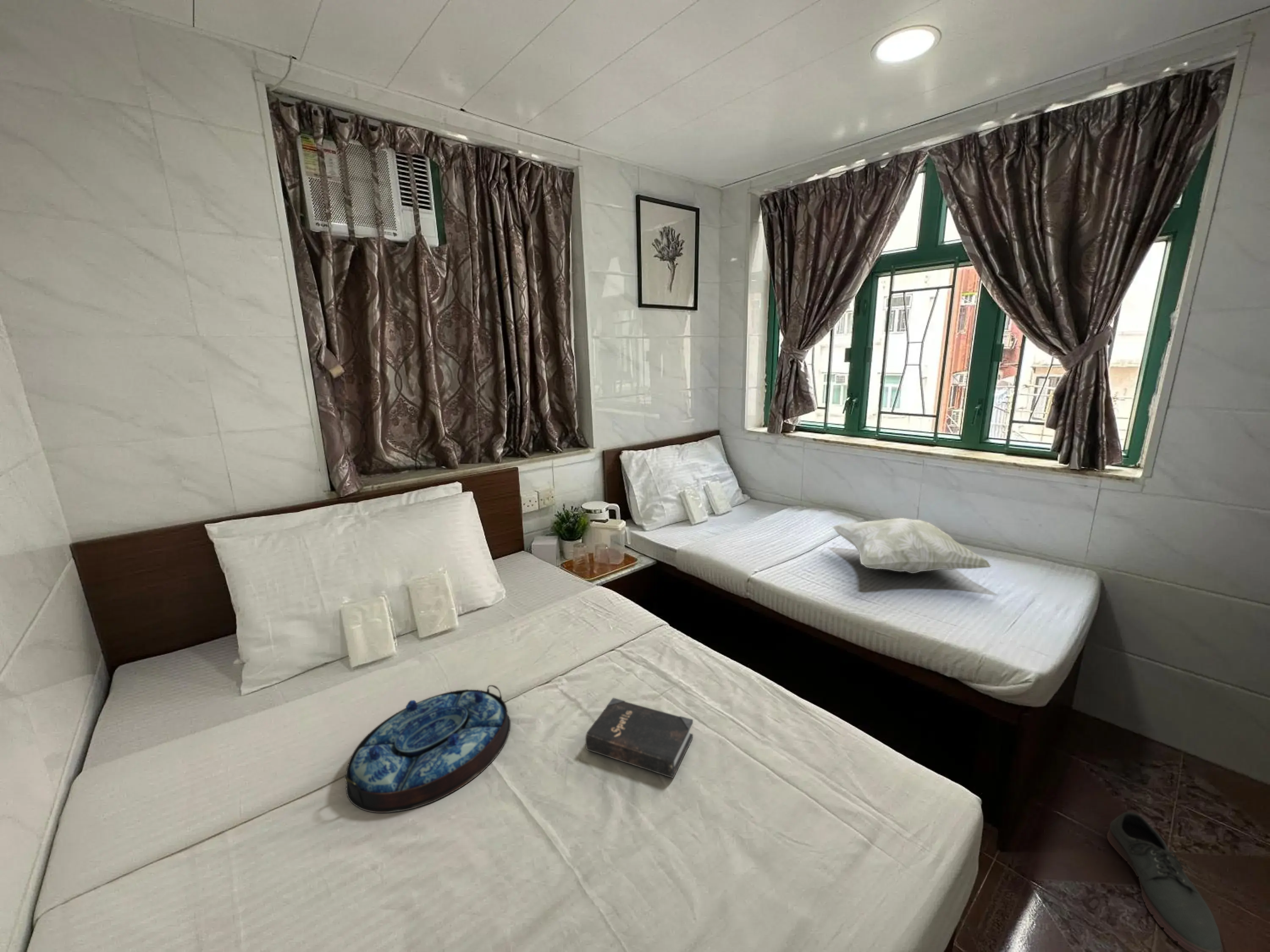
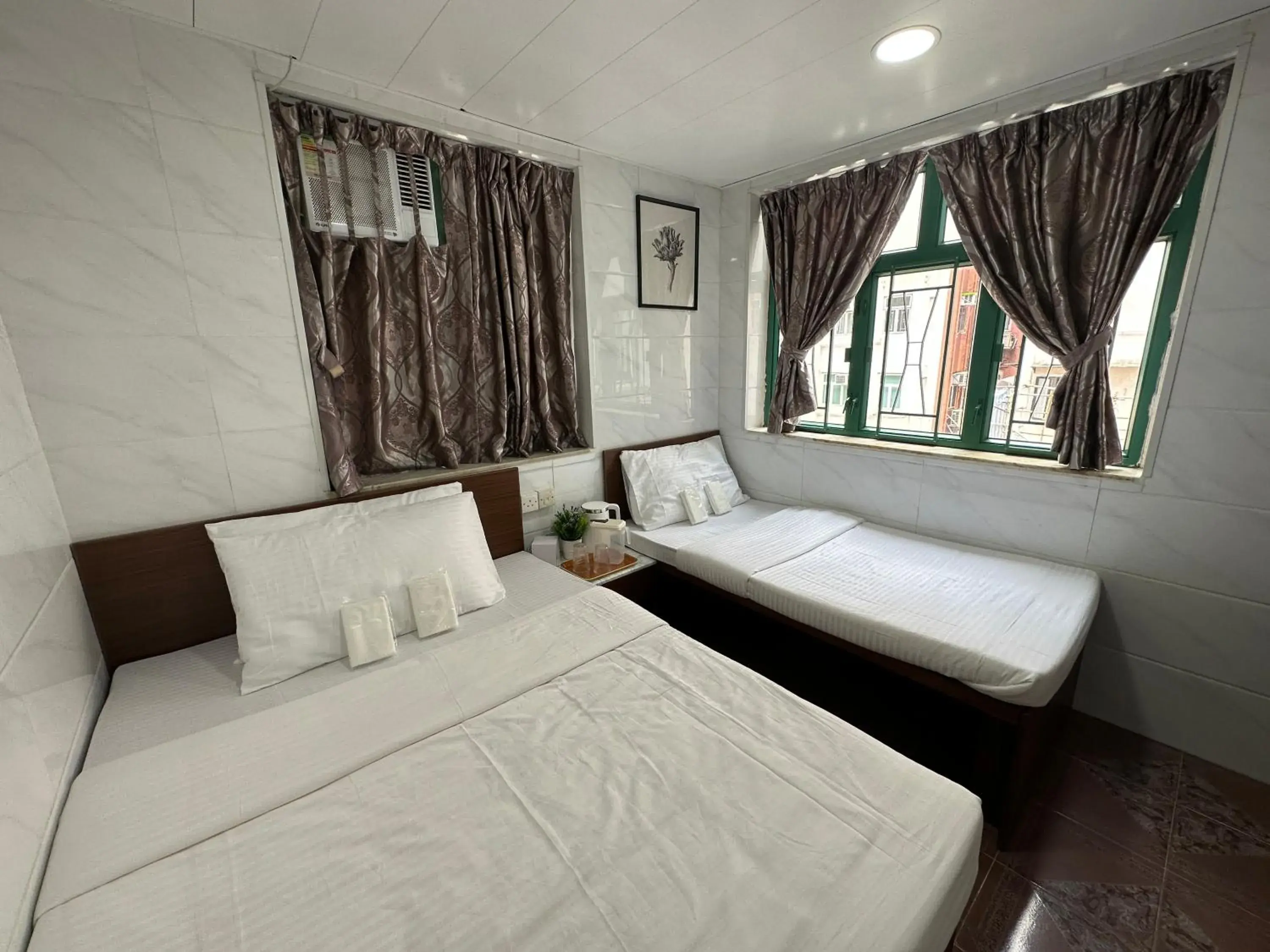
- shoe (1165, 873)
- decorative pillow (902, 544)
- serving tray (432, 734)
- hardback book (640, 736)
